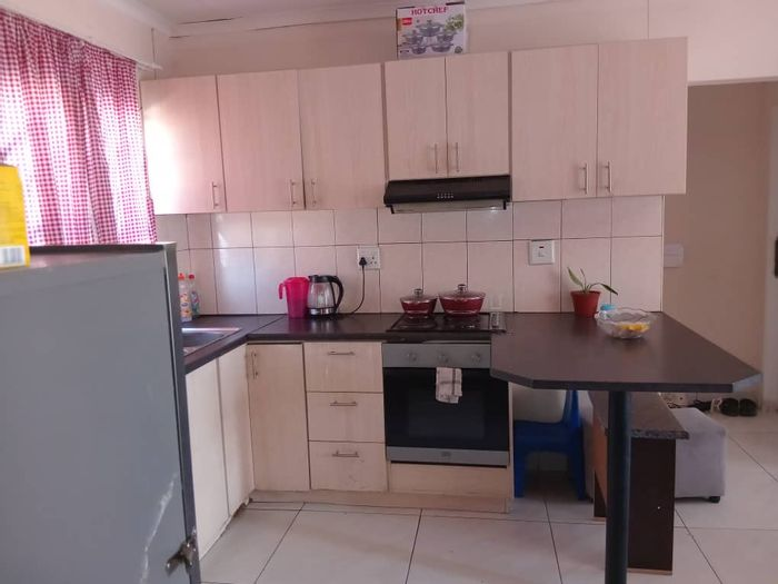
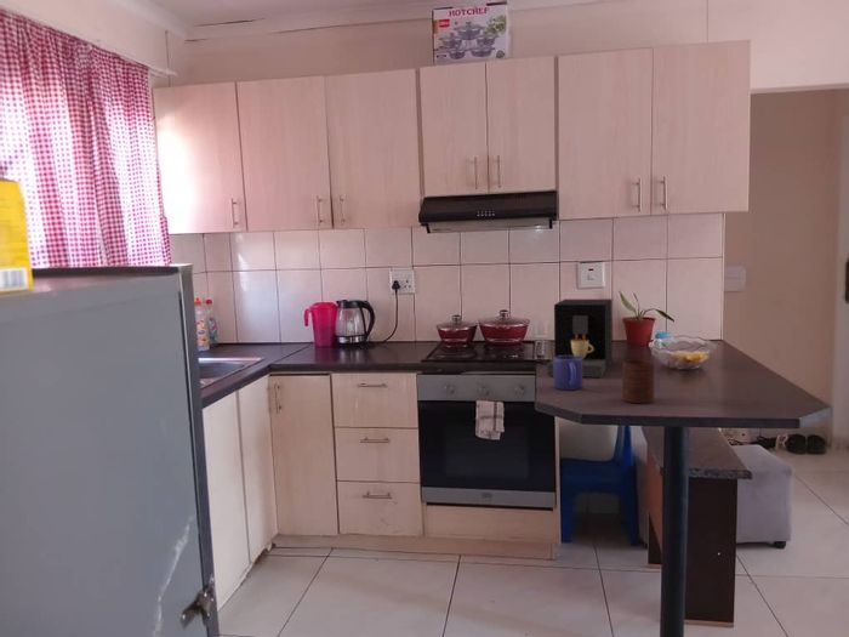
+ mug (569, 372)
+ cup (638, 380)
+ coffee maker (581, 335)
